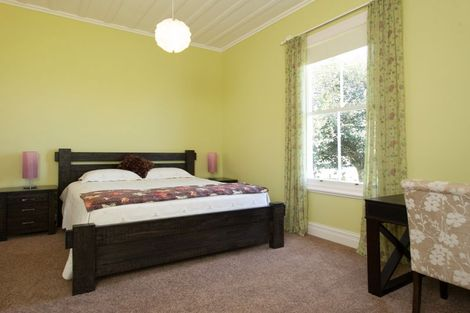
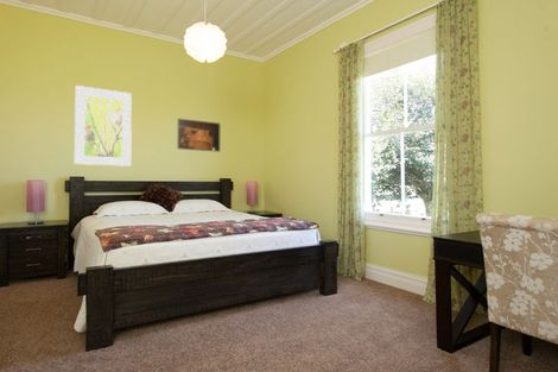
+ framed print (103, 127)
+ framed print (199, 135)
